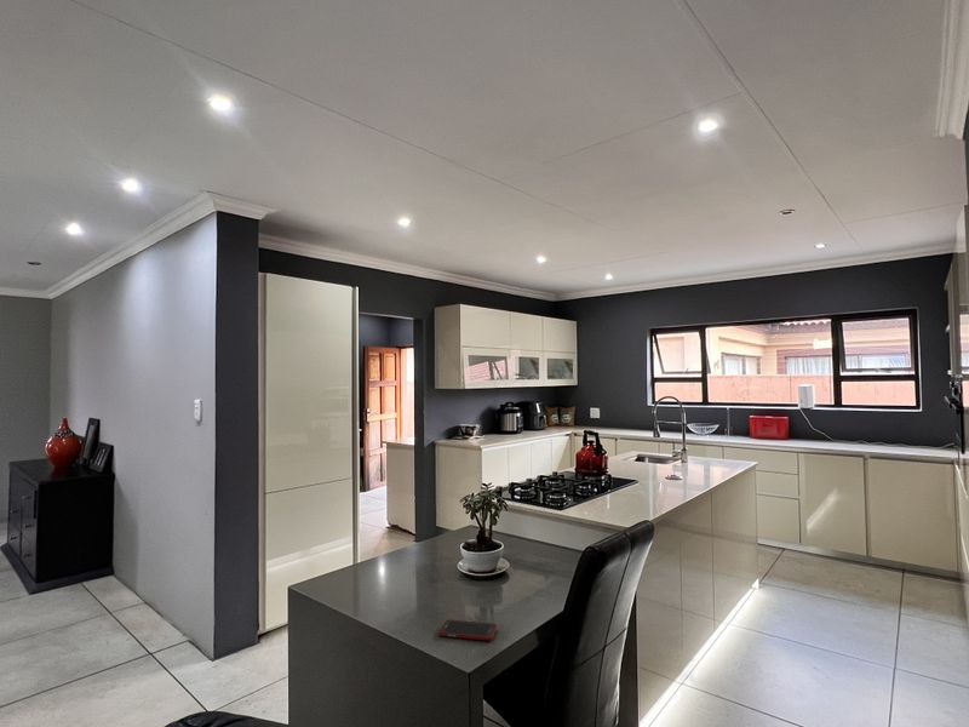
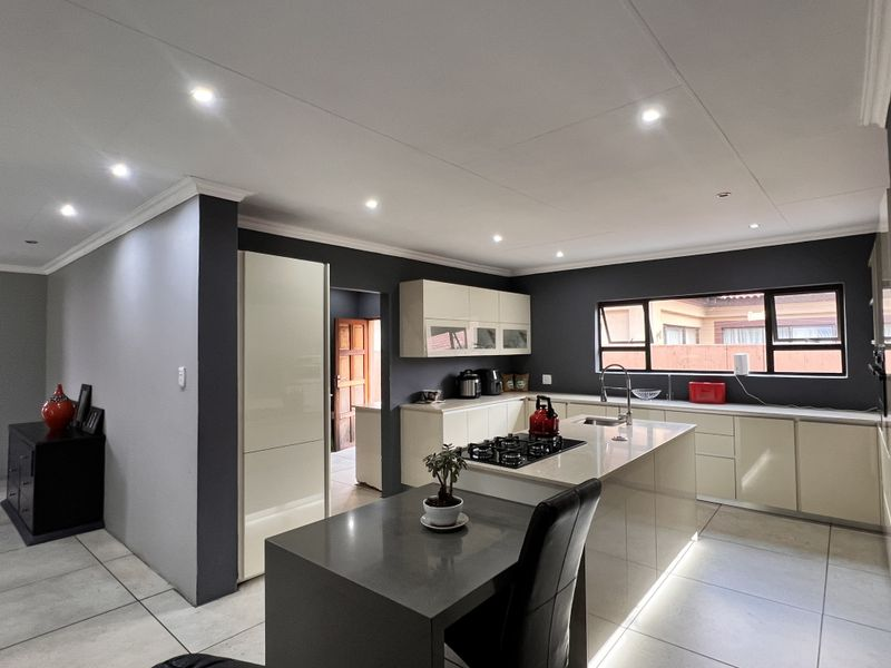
- cell phone (468, 629)
